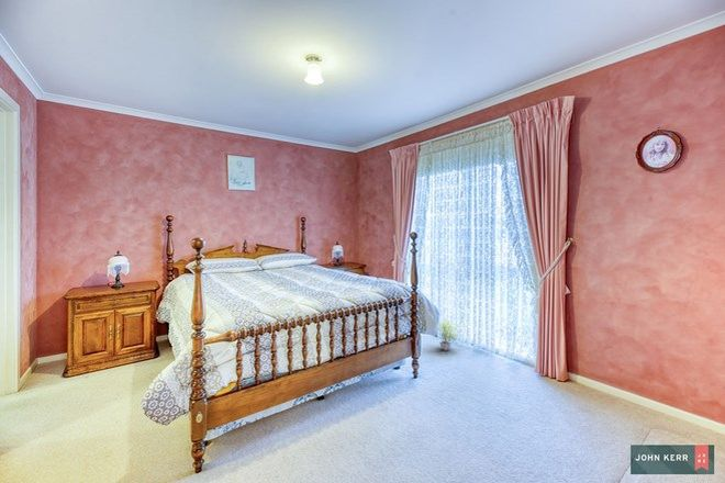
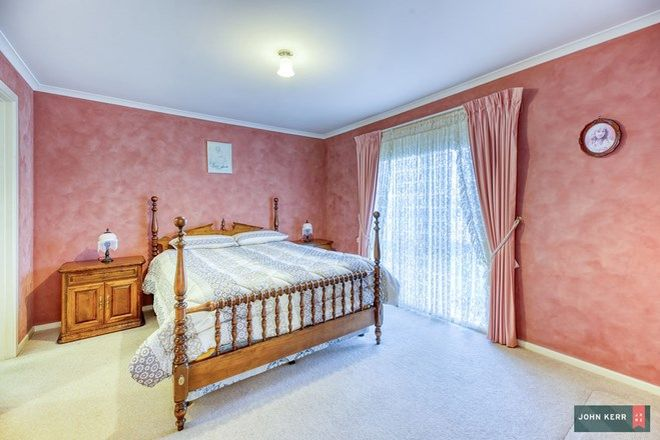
- potted plant (447, 333)
